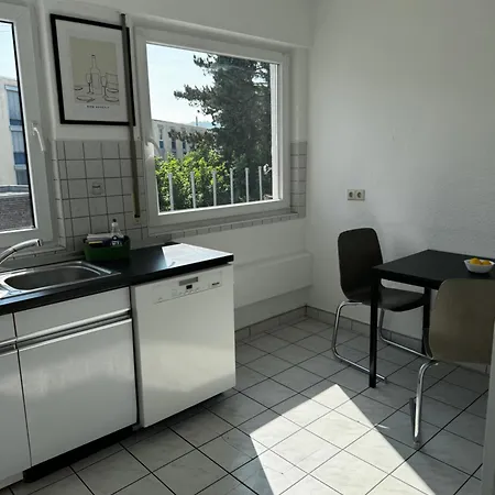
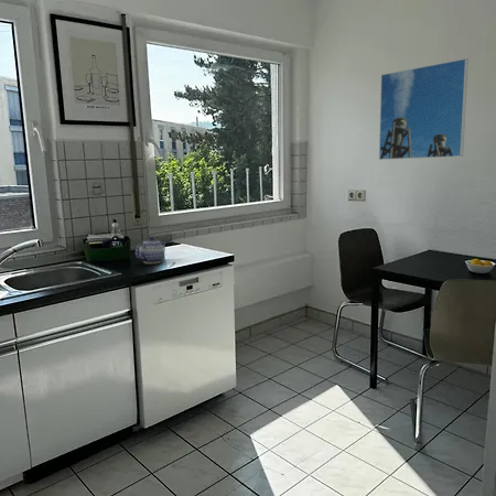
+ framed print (420, 114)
+ teapot (151, 249)
